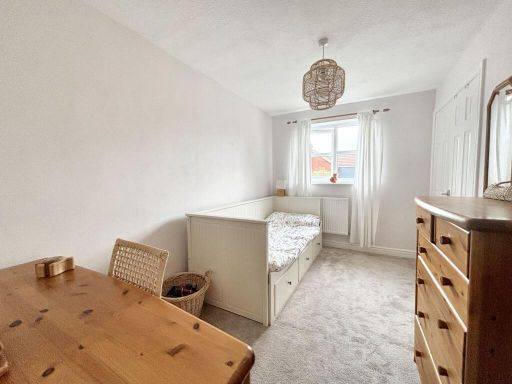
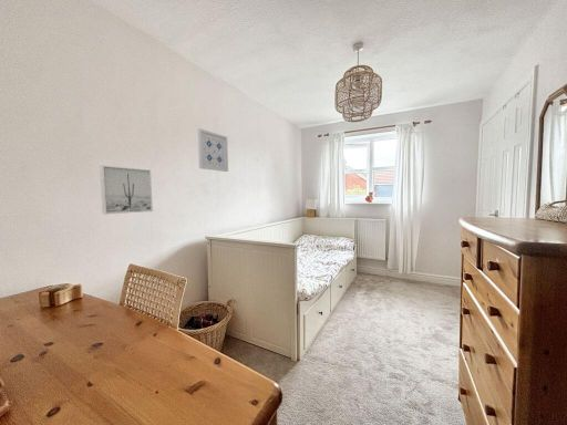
+ wall art (127, 190)
+ wall art (214, 152)
